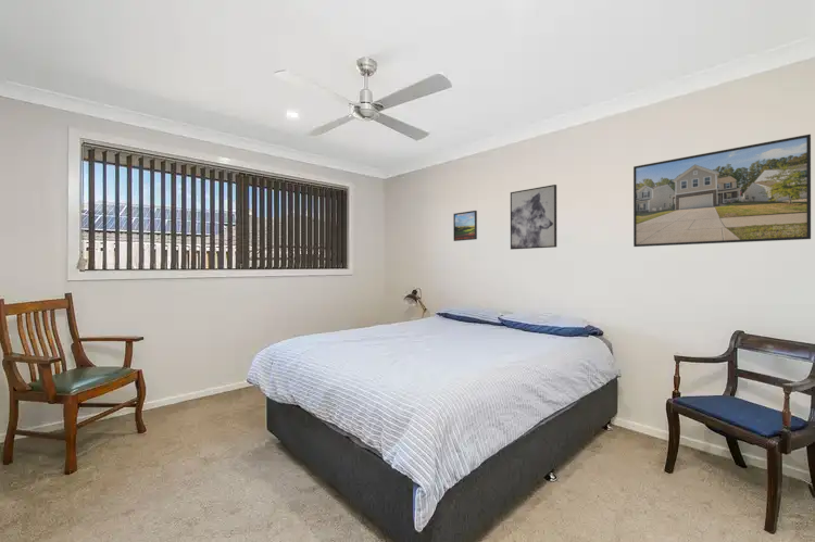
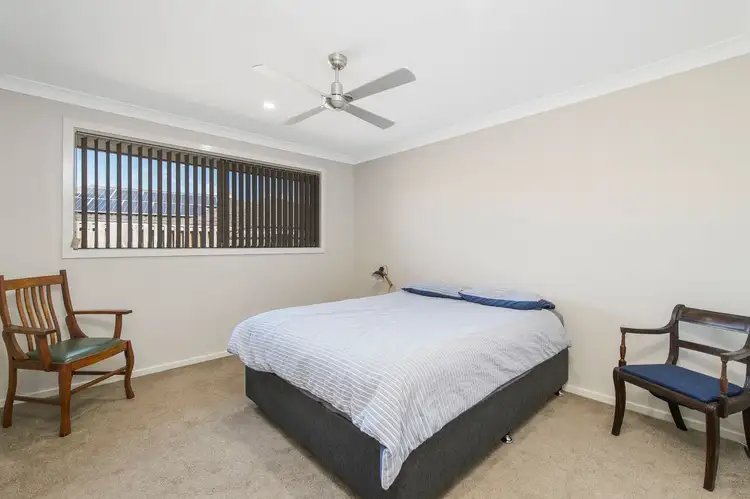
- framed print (464, 226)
- wall art (532, 218)
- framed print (710, 198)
